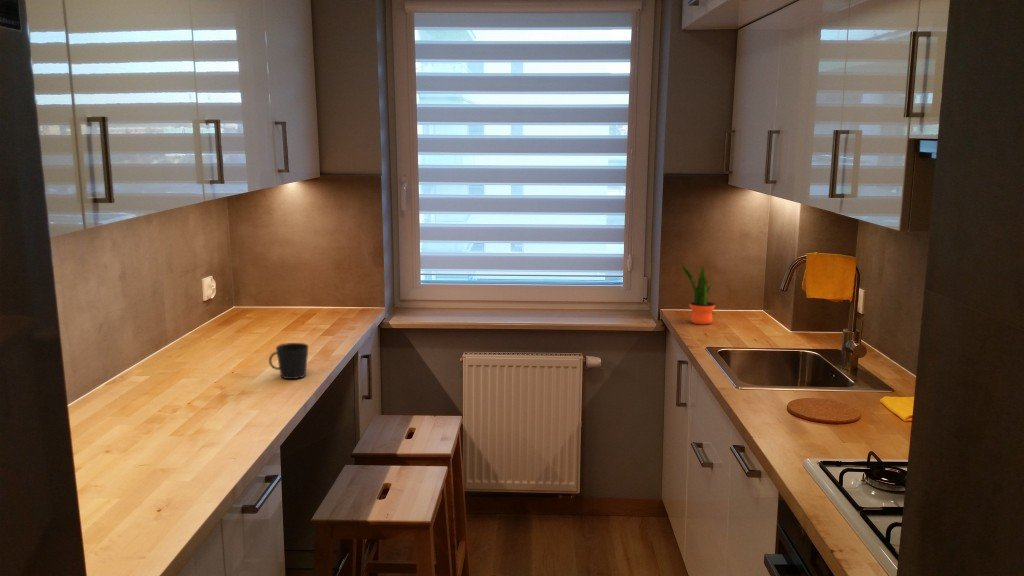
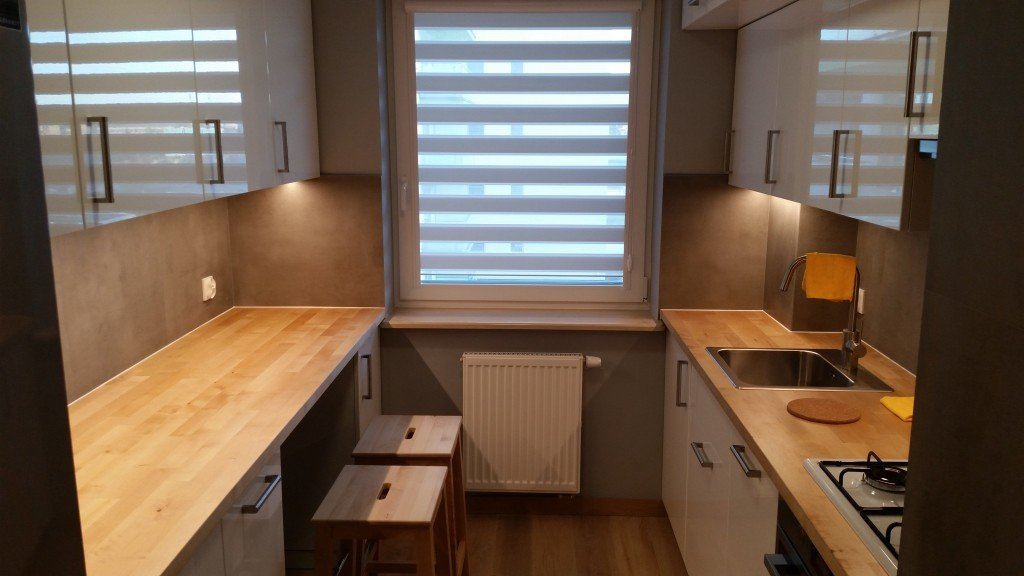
- cup (288, 361)
- potted plant (697, 292)
